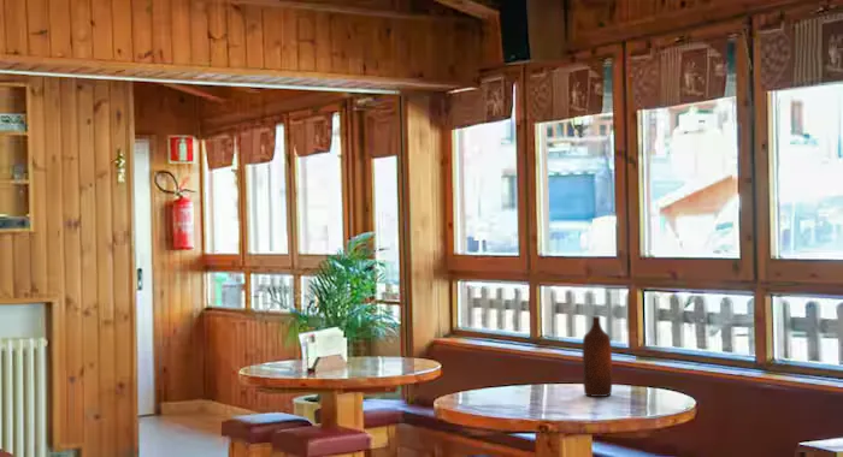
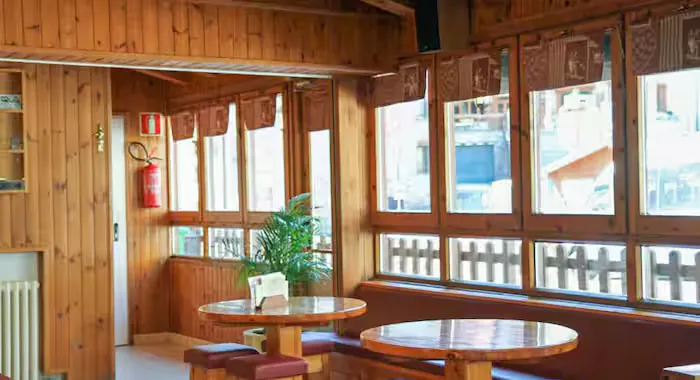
- bottle (596, 355)
